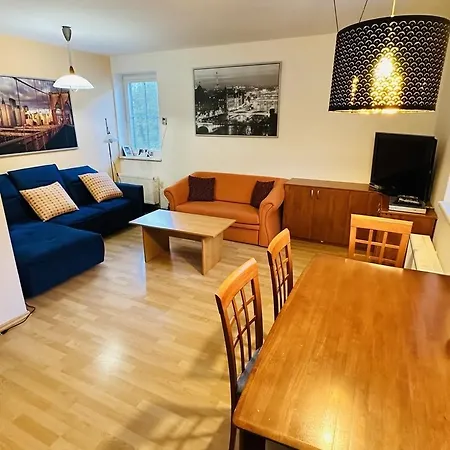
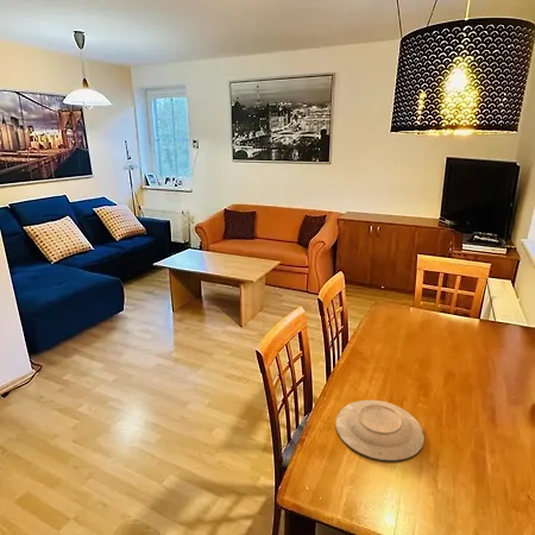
+ plate (379, 422)
